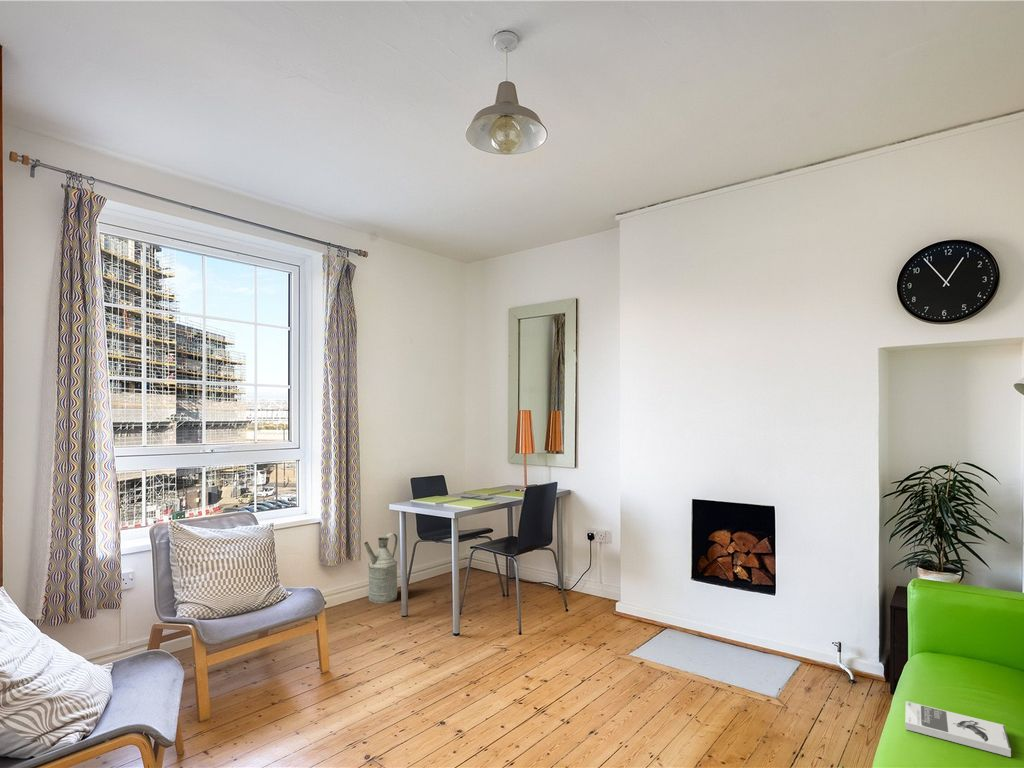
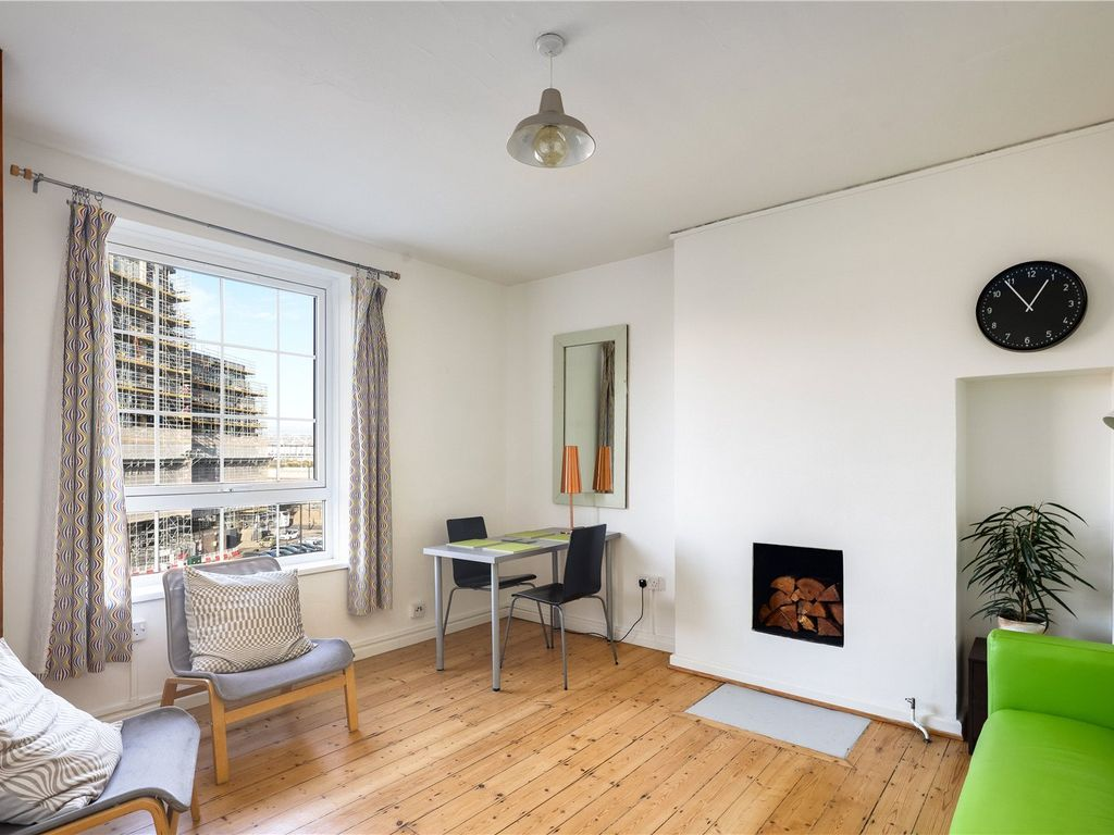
- book (954, 727)
- watering can (381, 567)
